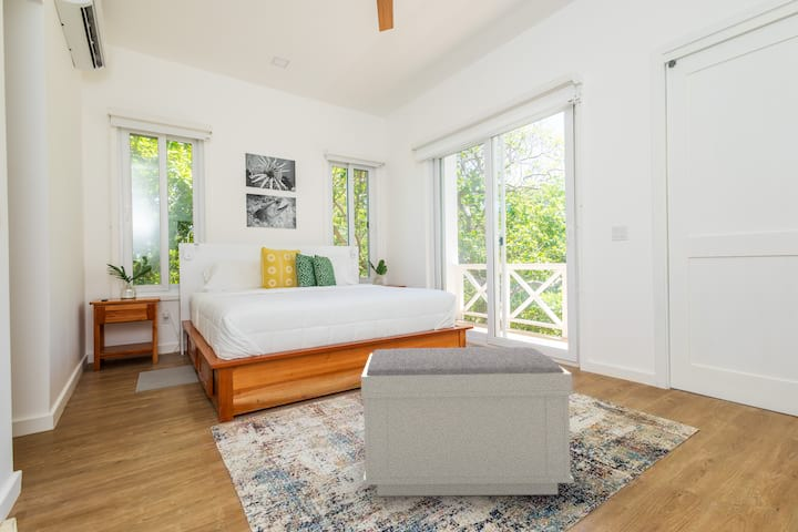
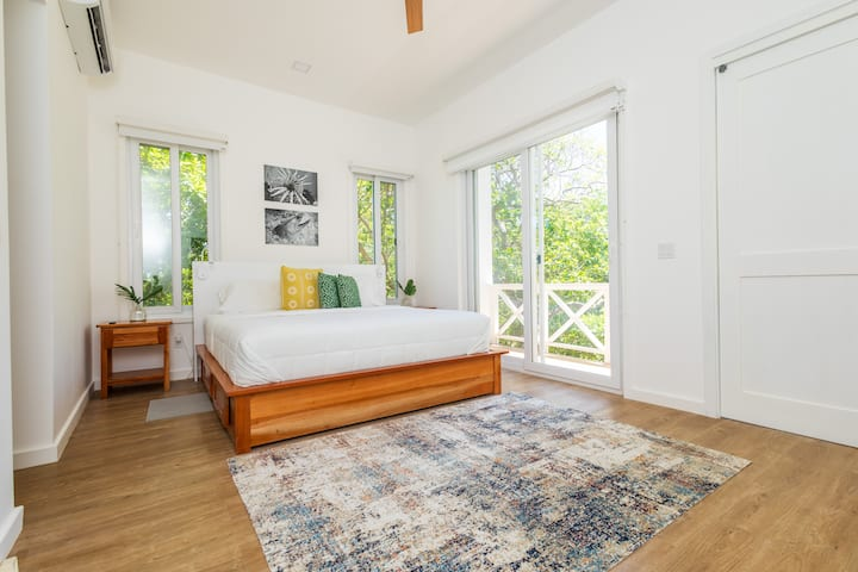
- bench (459, 412)
